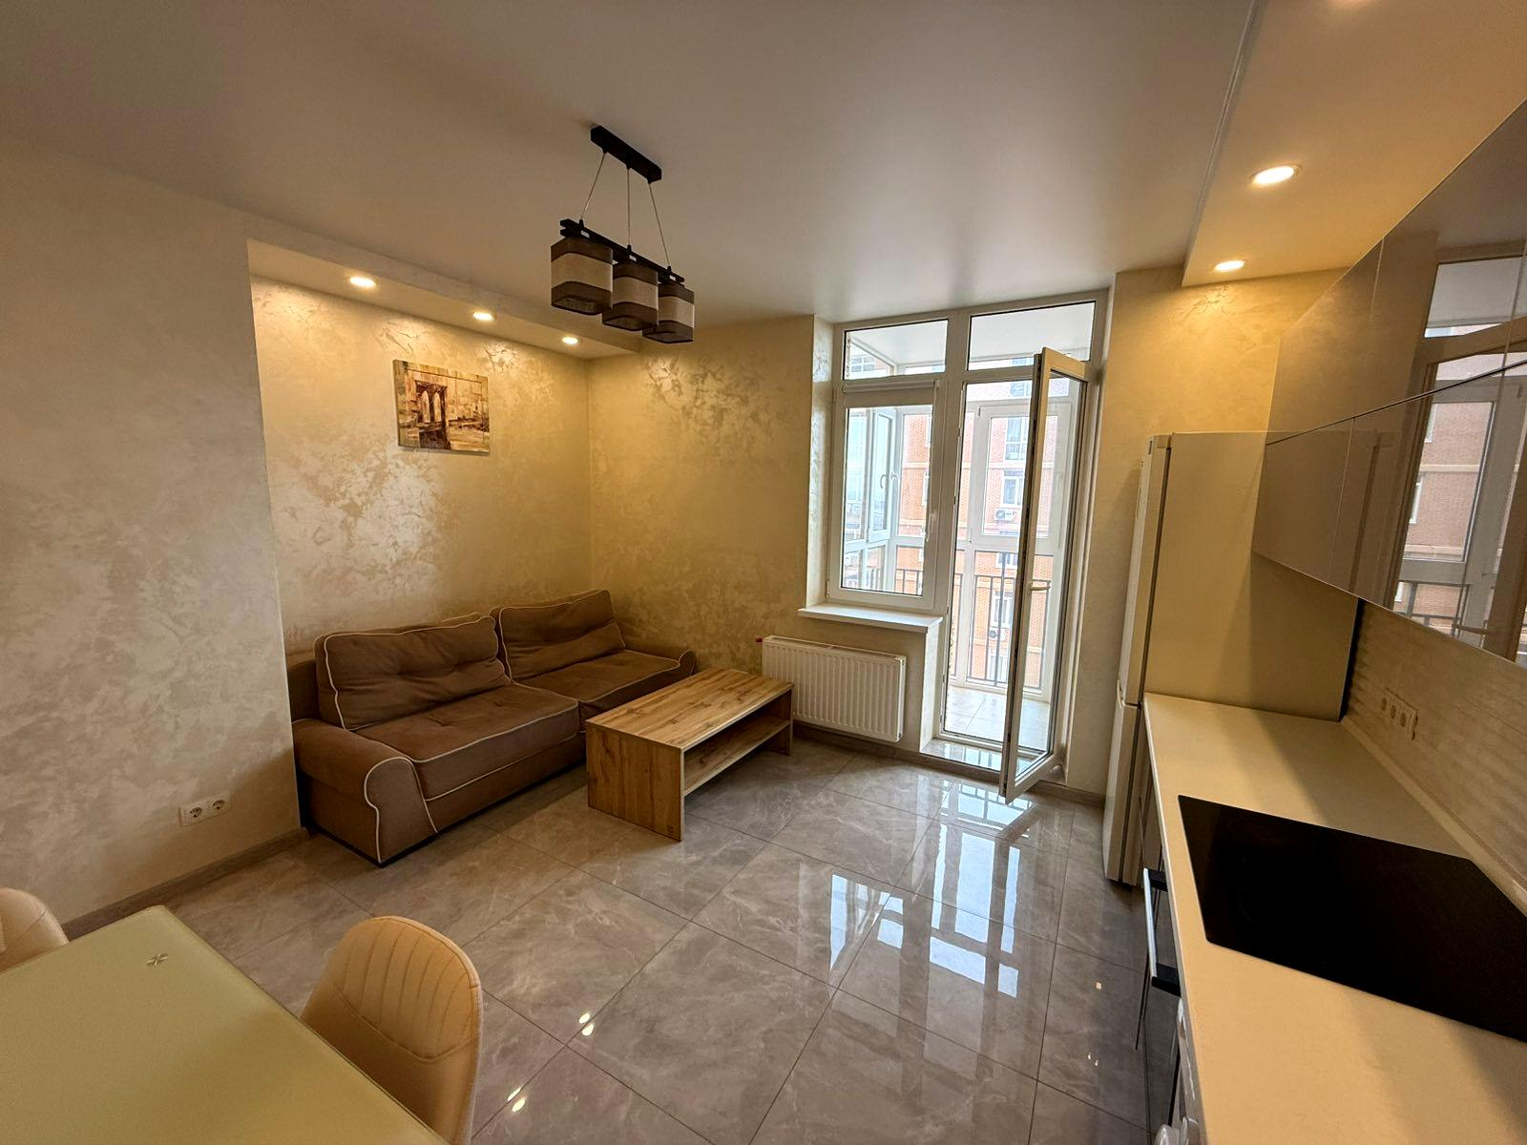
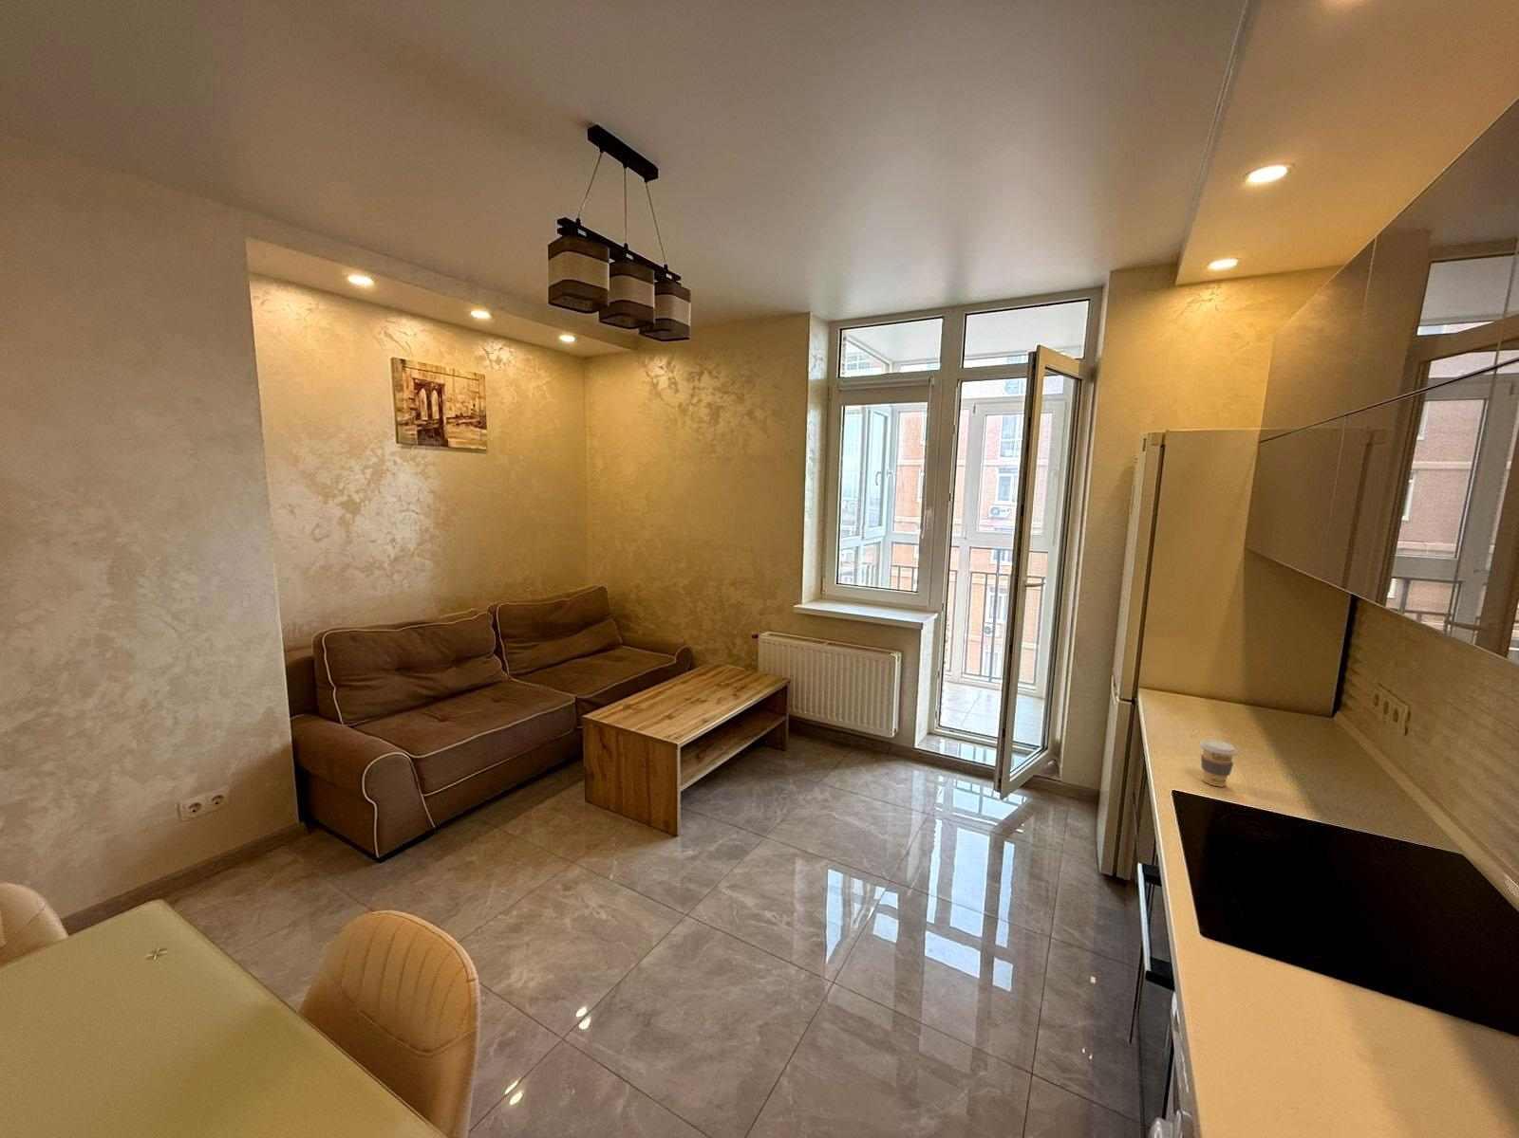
+ coffee cup (1216, 764)
